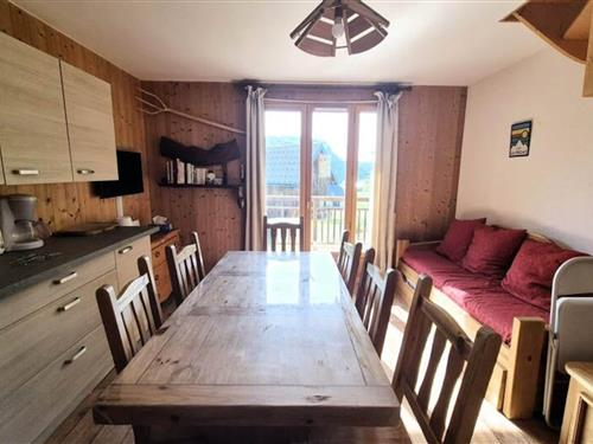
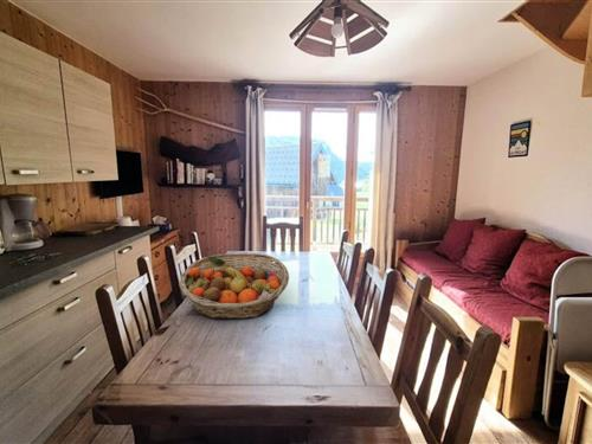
+ fruit basket (236, 283)
